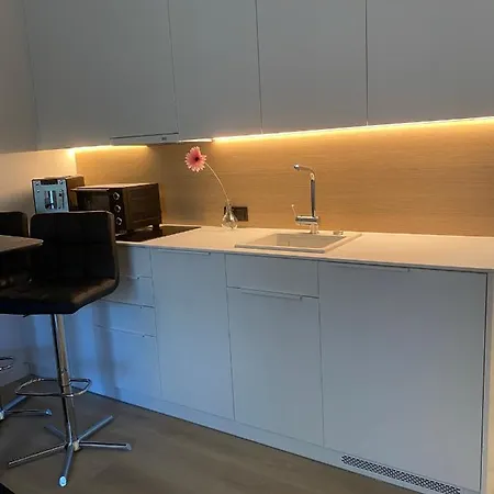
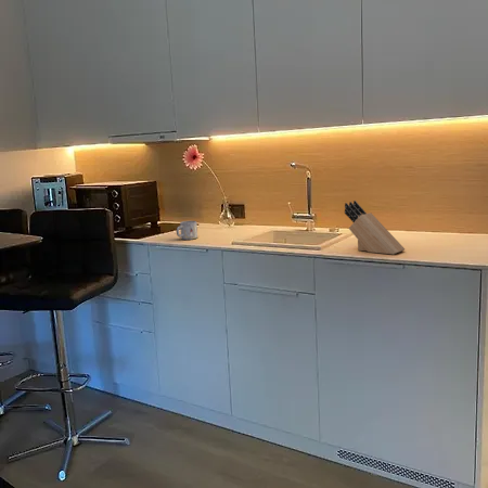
+ knife block (372, 226)
+ mug (185, 230)
